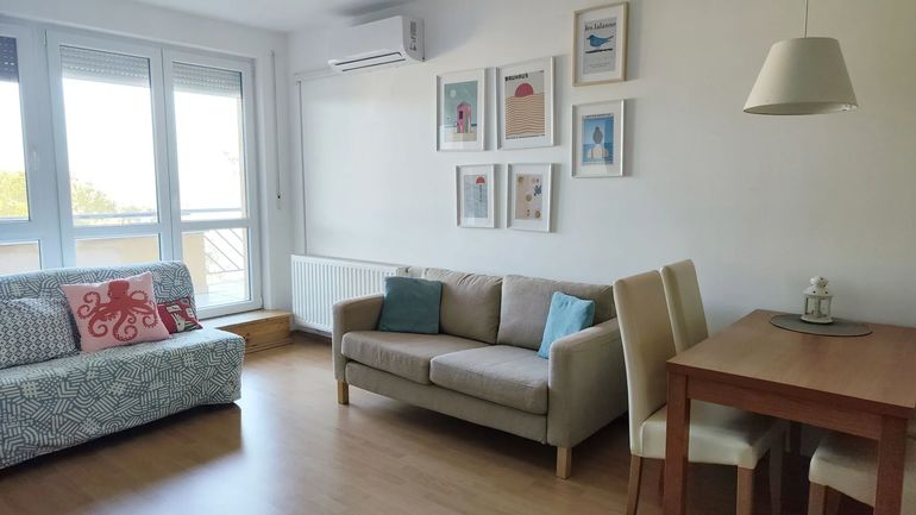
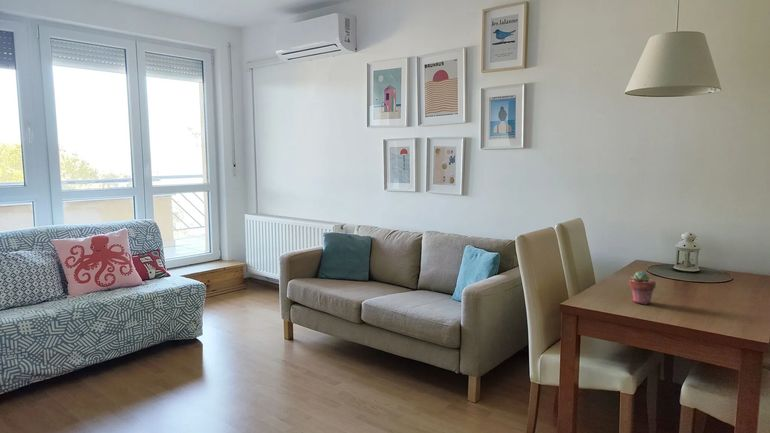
+ potted succulent (642, 286)
